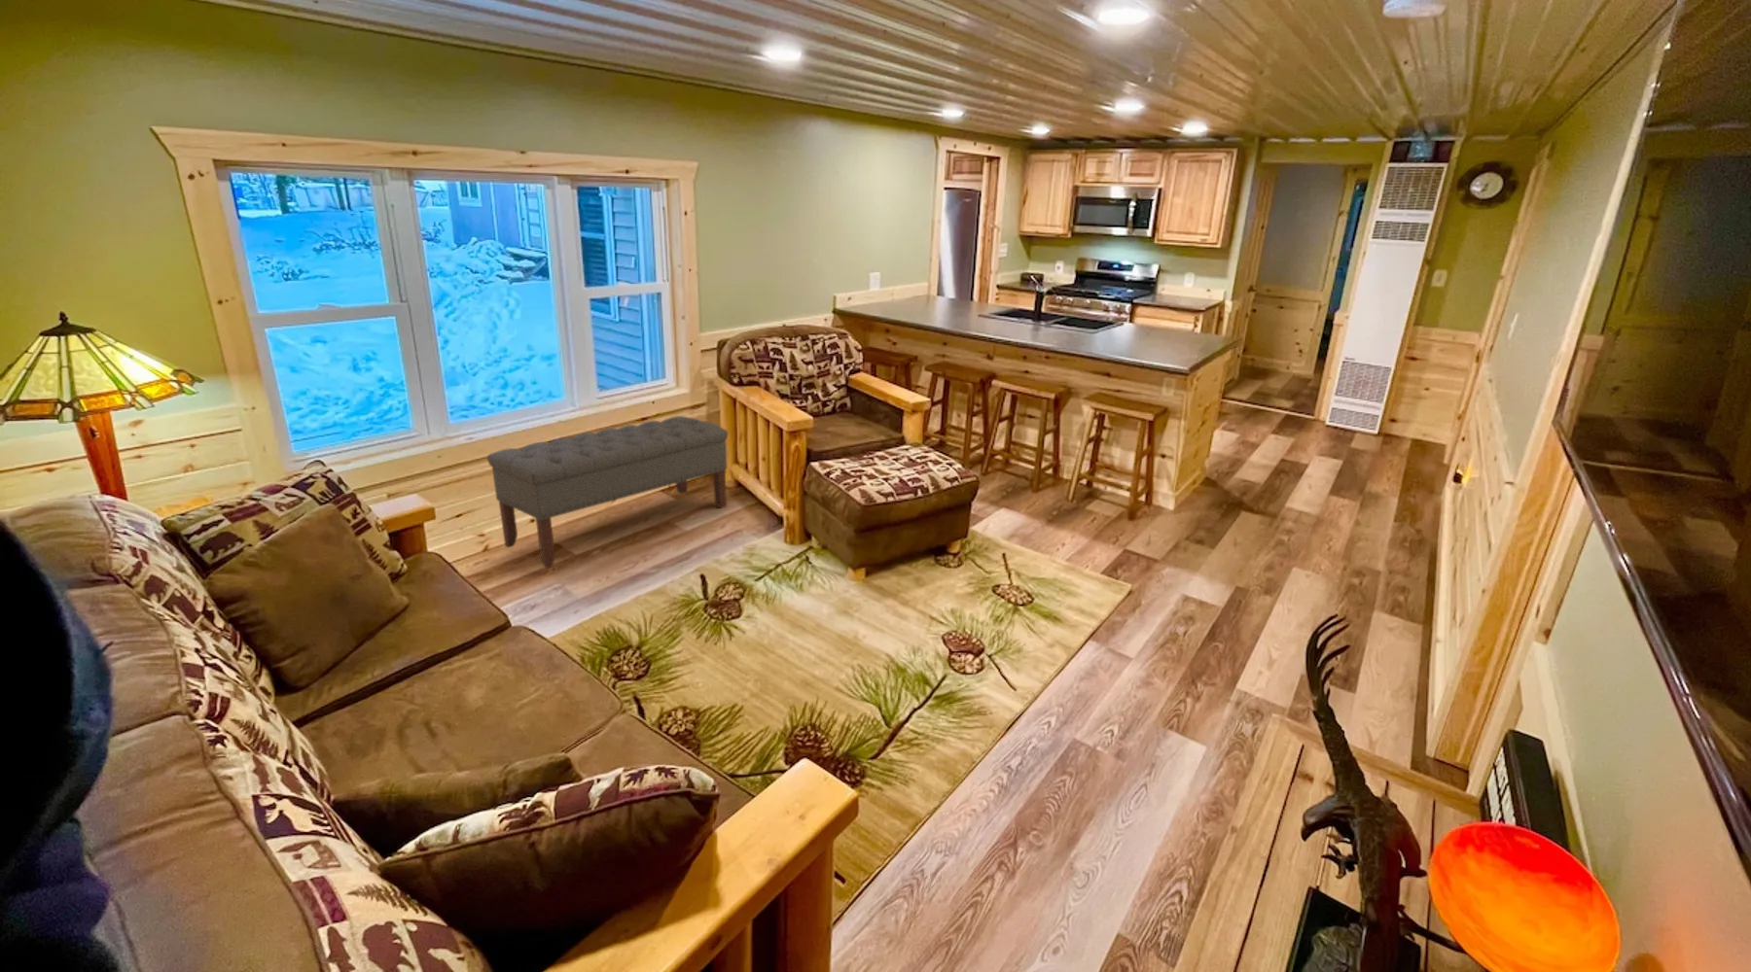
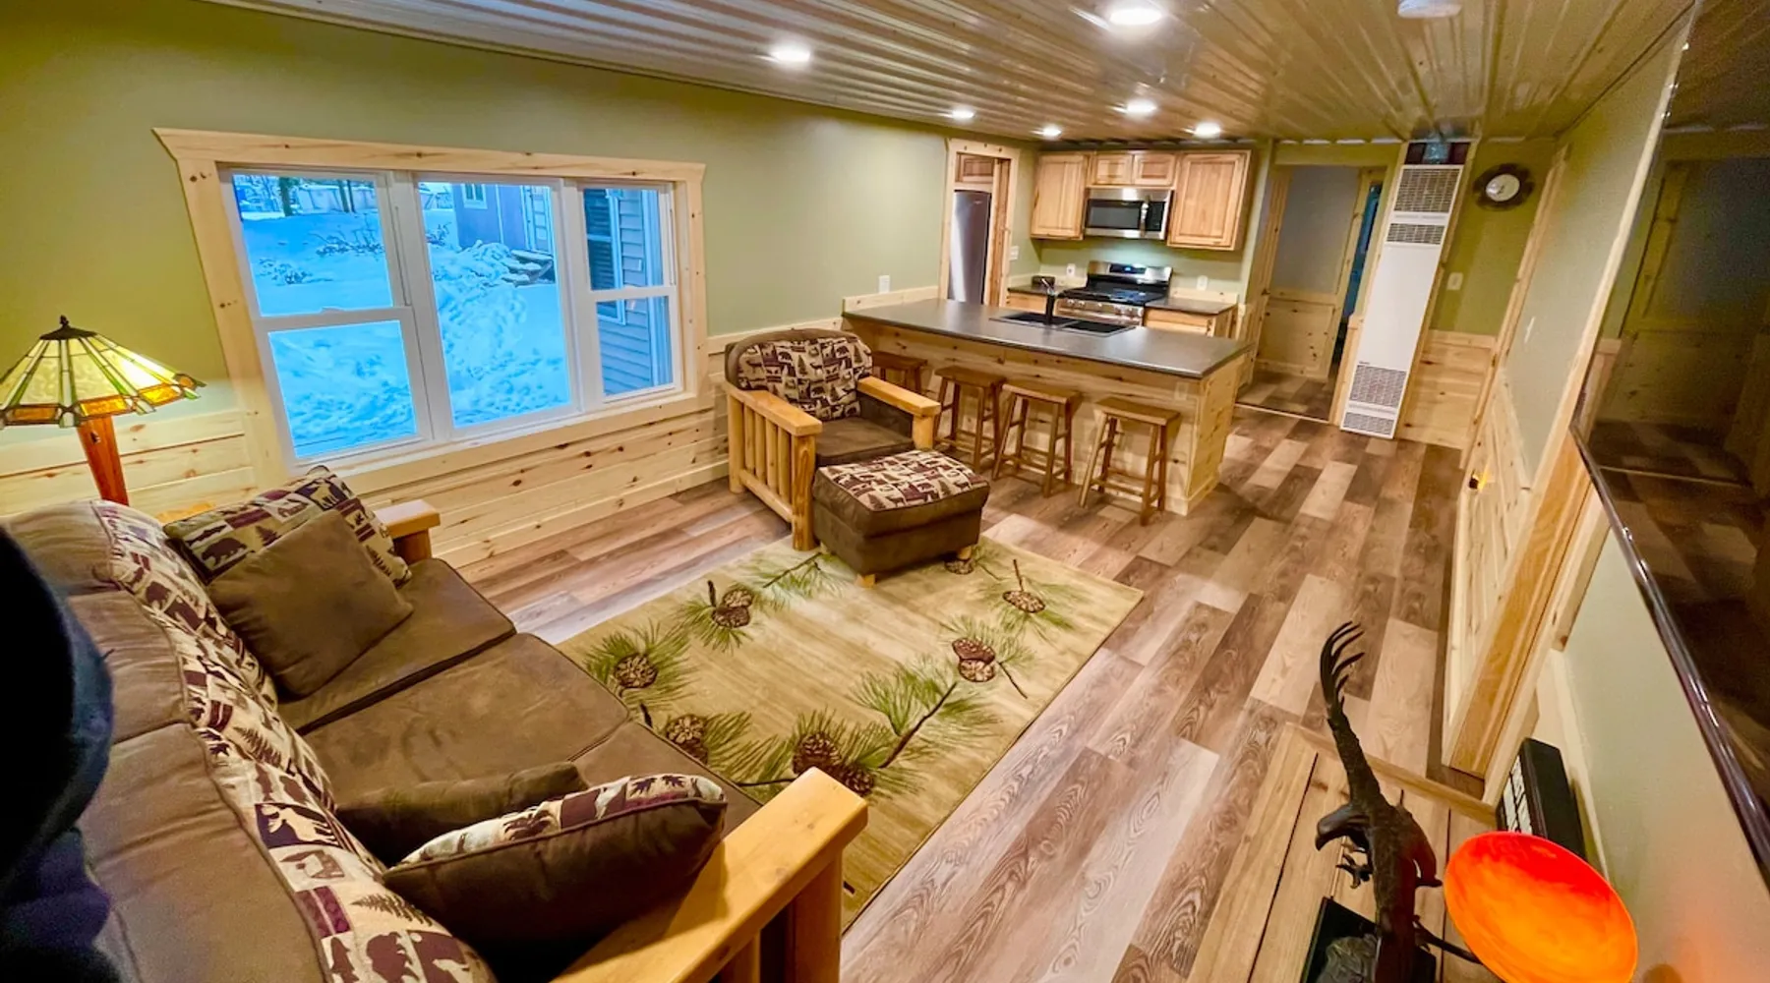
- bench (619, 482)
